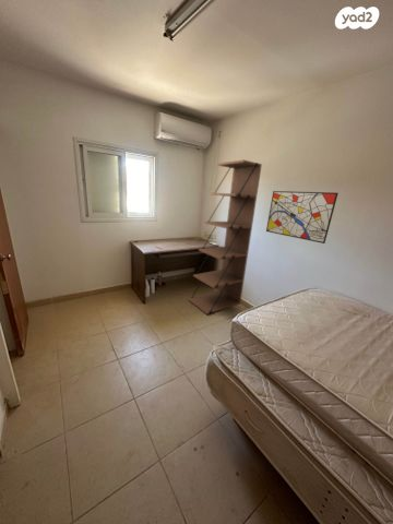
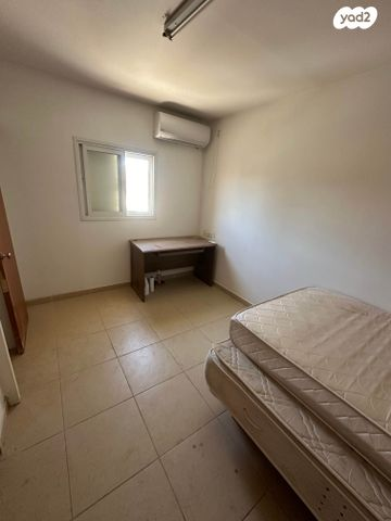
- bookcase (225, 238)
- wall art (296, 214)
